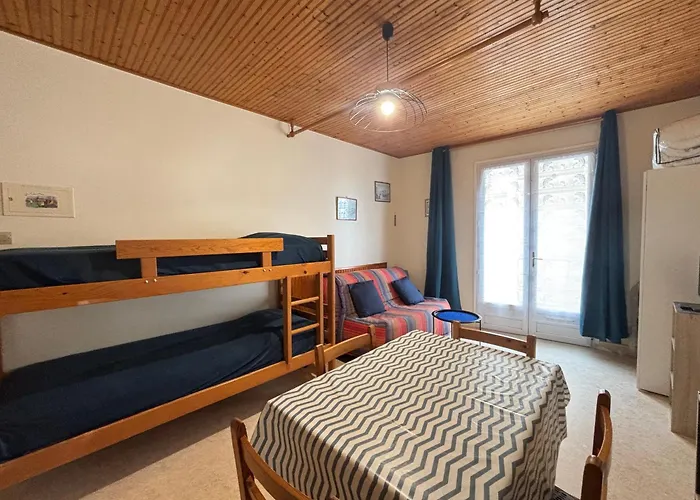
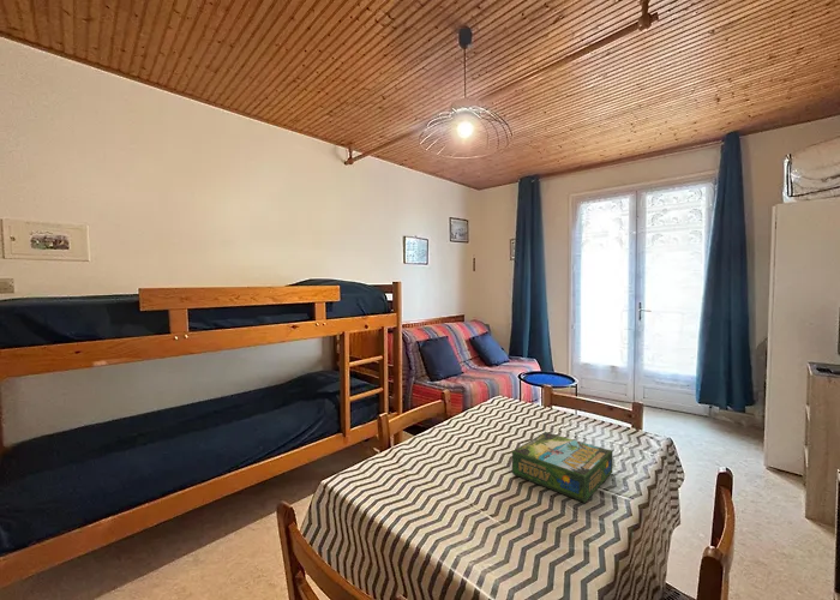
+ board game (562, 462)
